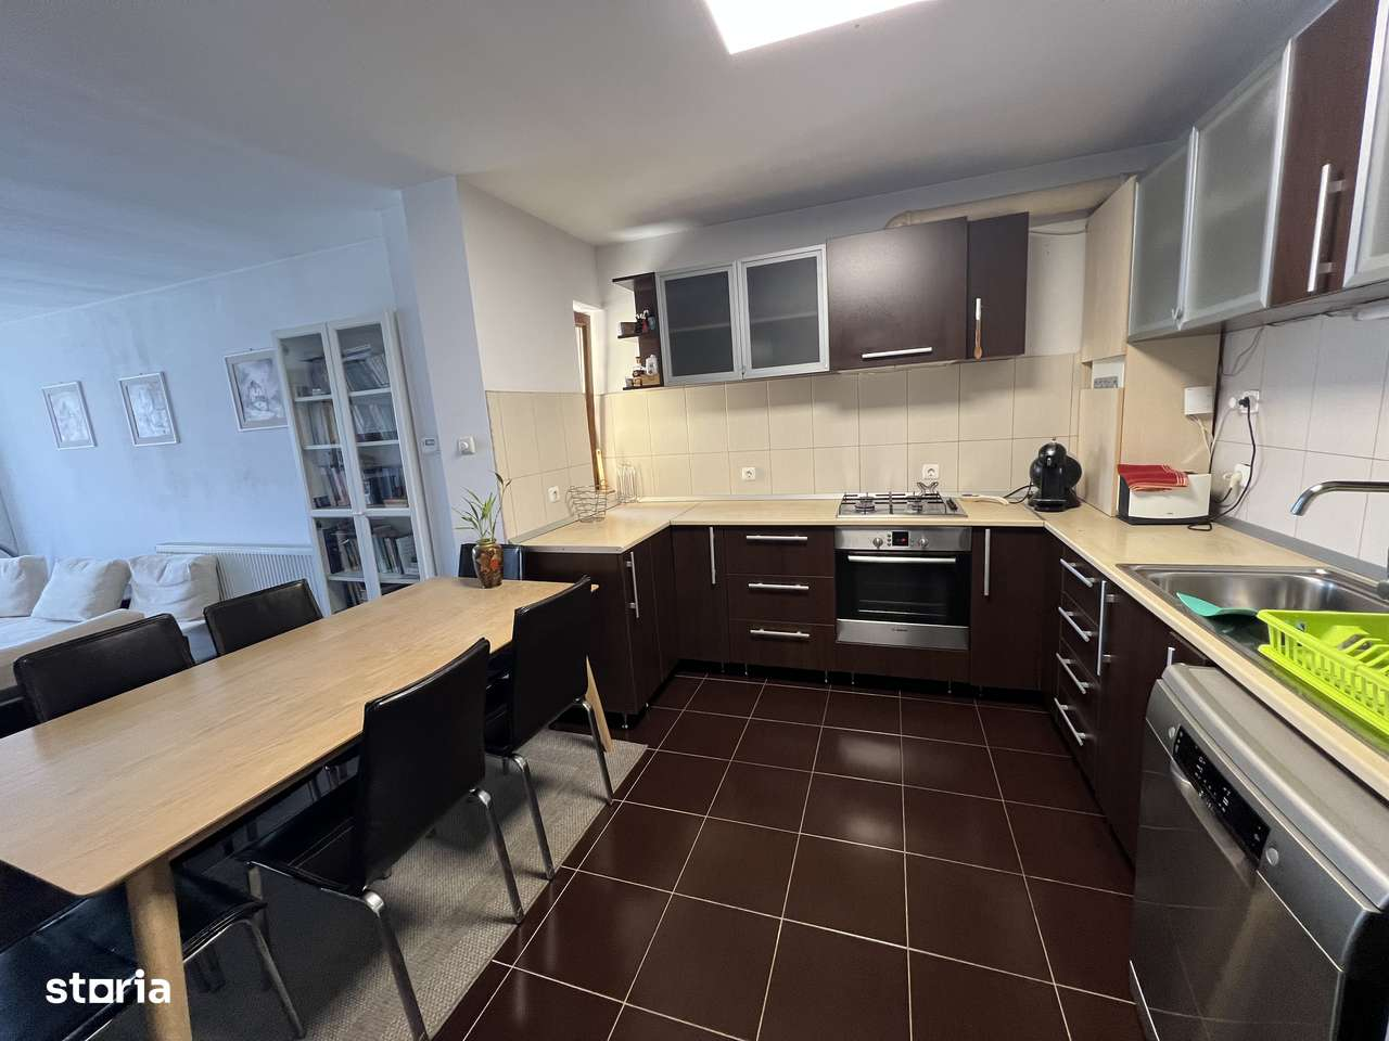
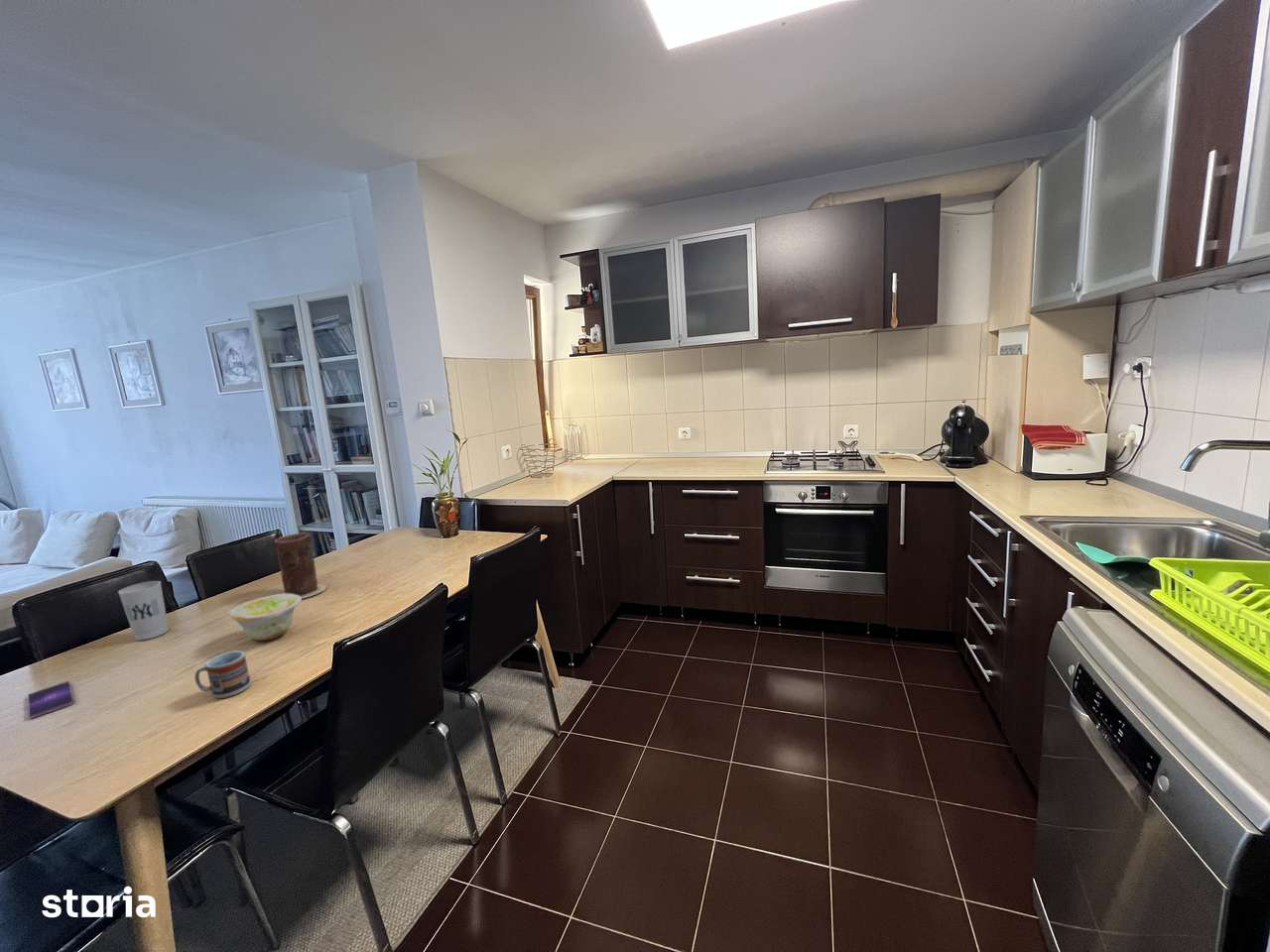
+ bowl (267, 620)
+ cup (221, 675)
+ smartphone (50, 698)
+ vase (297, 565)
+ cup (146, 611)
